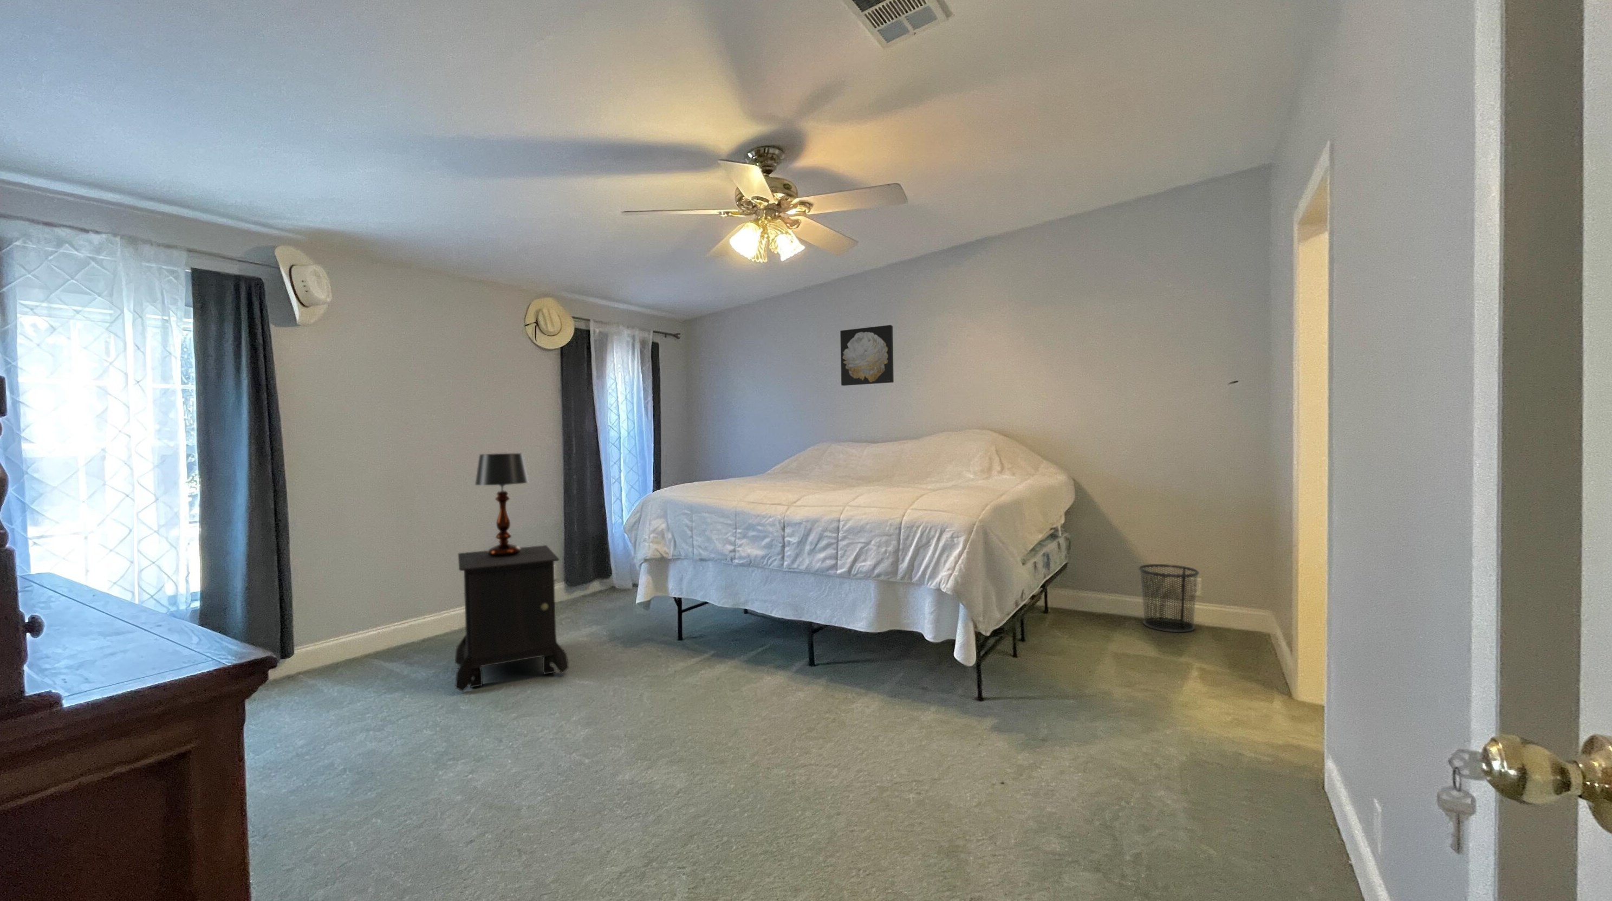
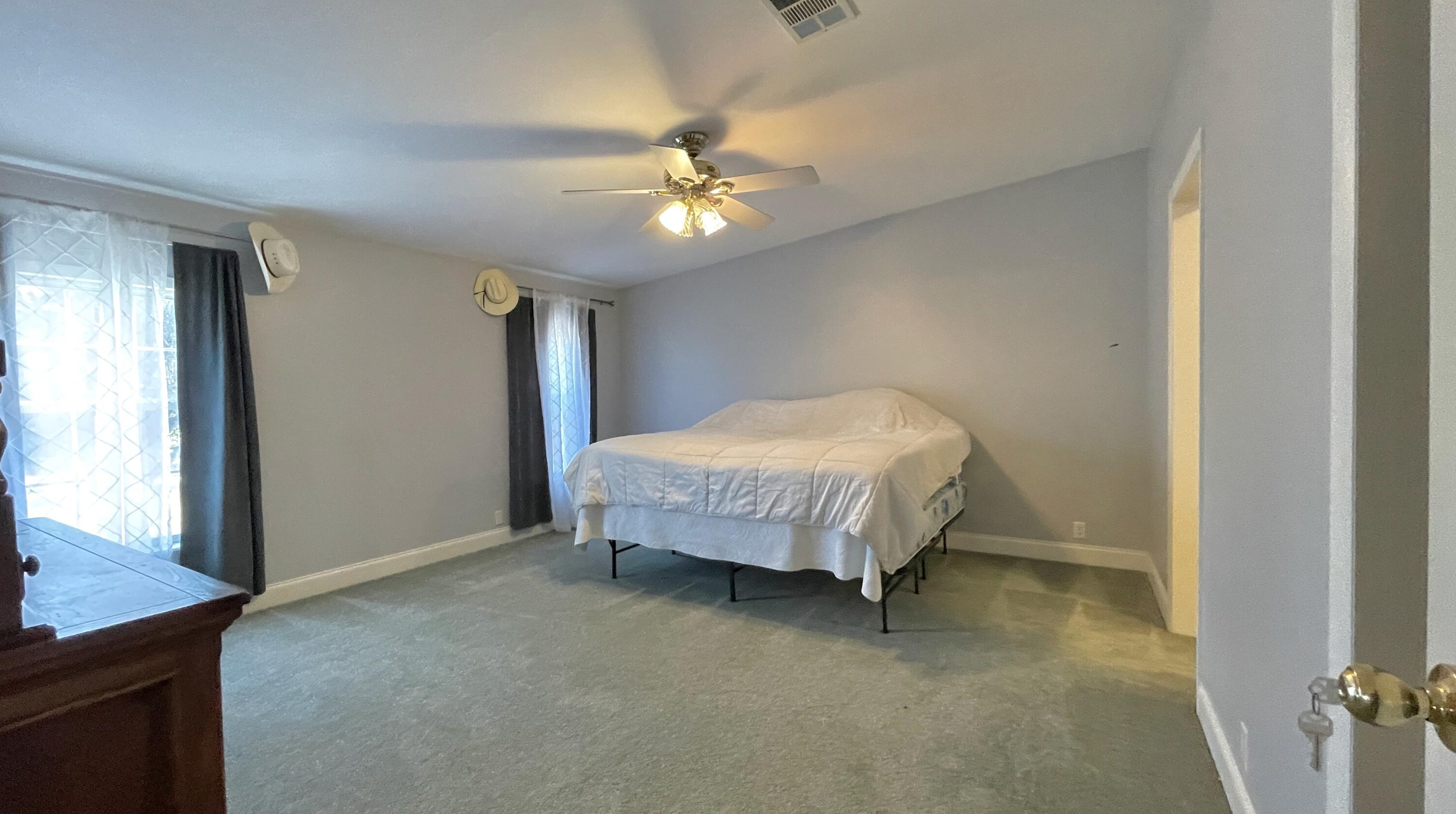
- wall art (866, 356)
- nightstand (508, 612)
- table lamp (503, 504)
- waste bin (1168, 597)
